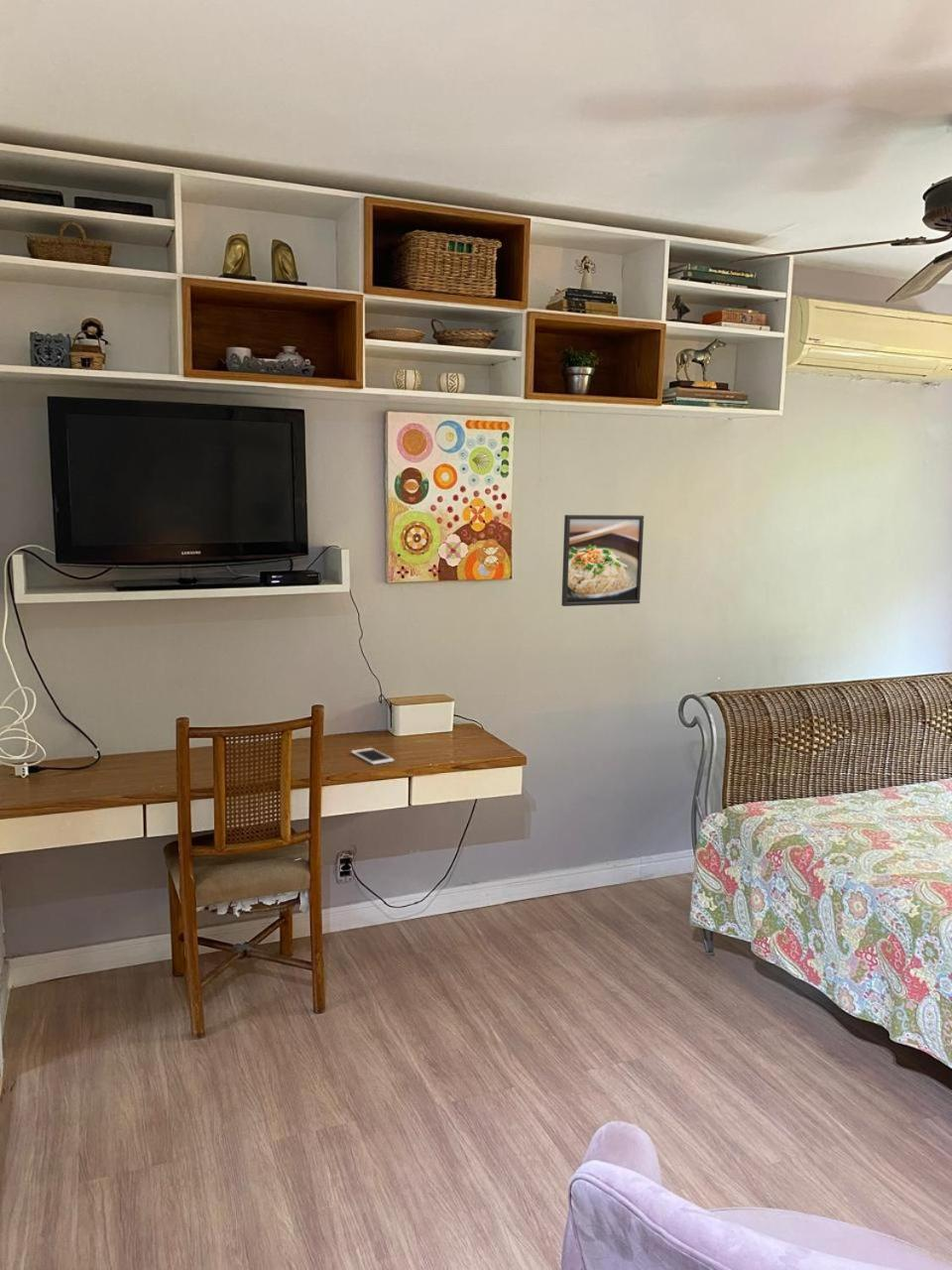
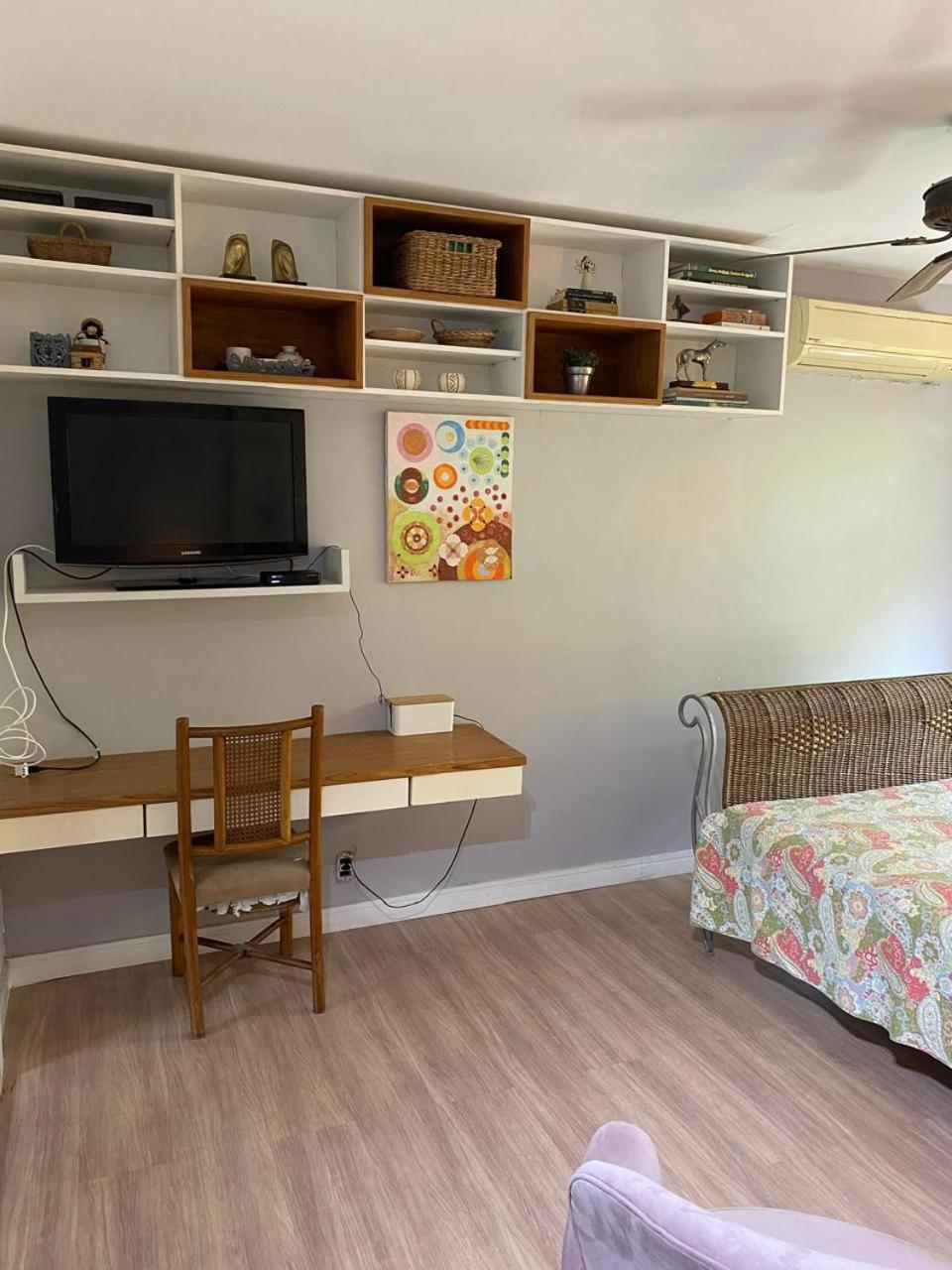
- cell phone (372, 755)
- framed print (603, 560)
